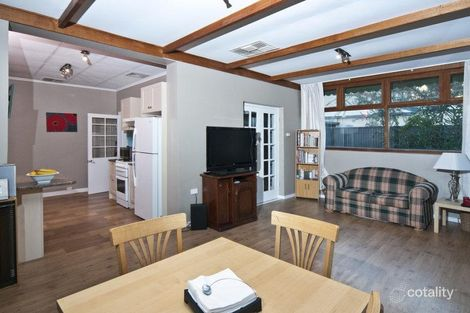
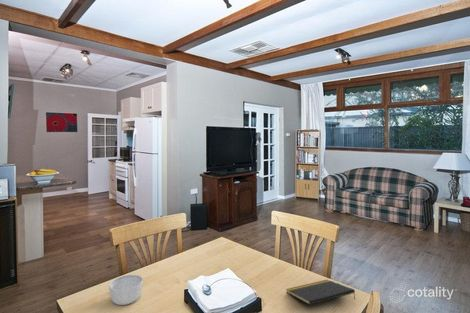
+ notepad (319, 291)
+ ramekin (126, 289)
